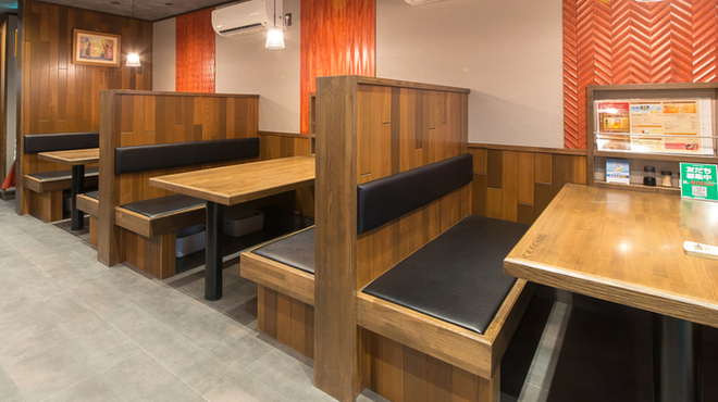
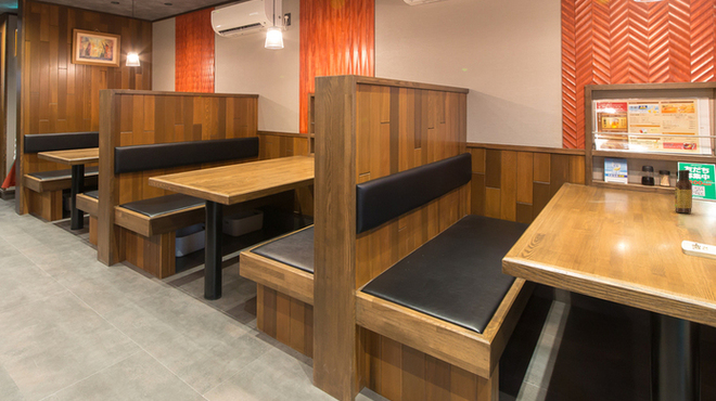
+ sauce bottle (683, 191)
